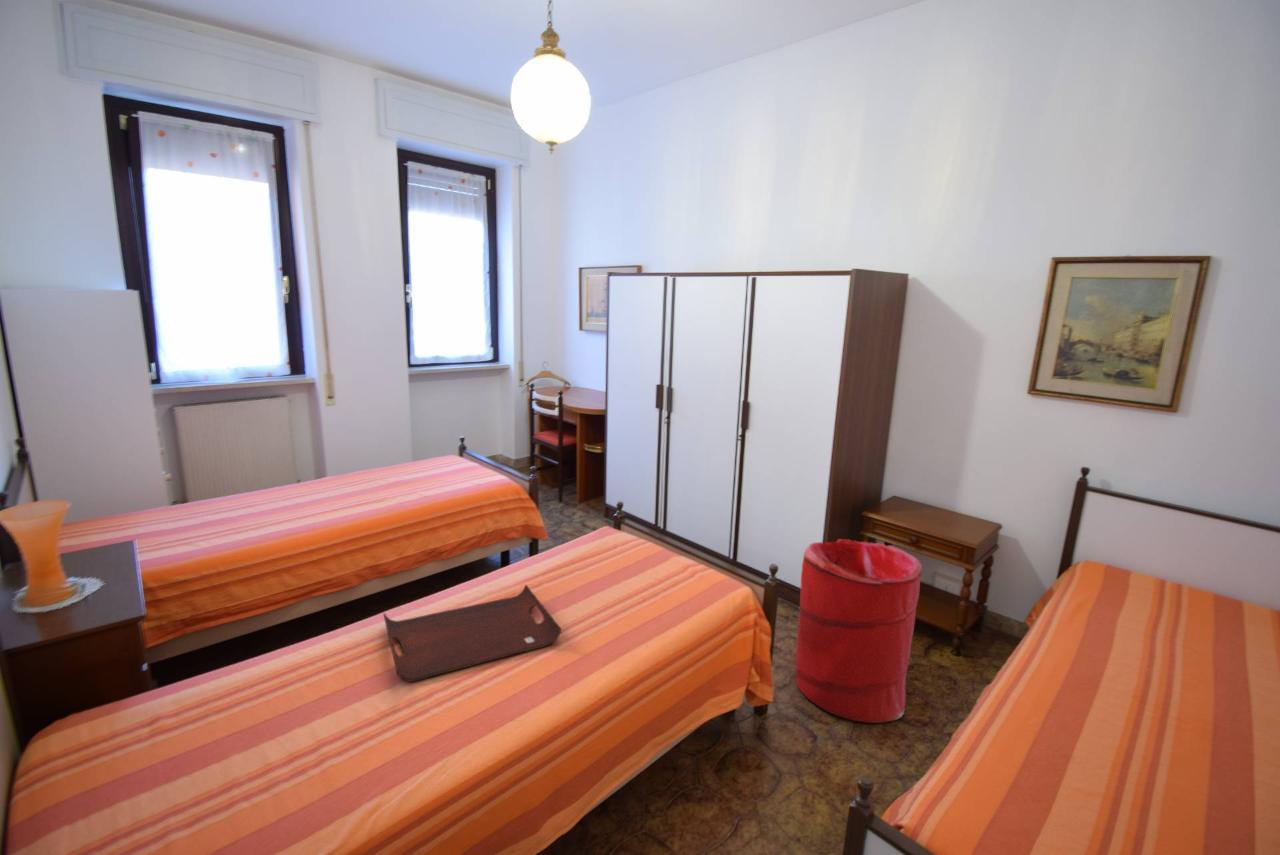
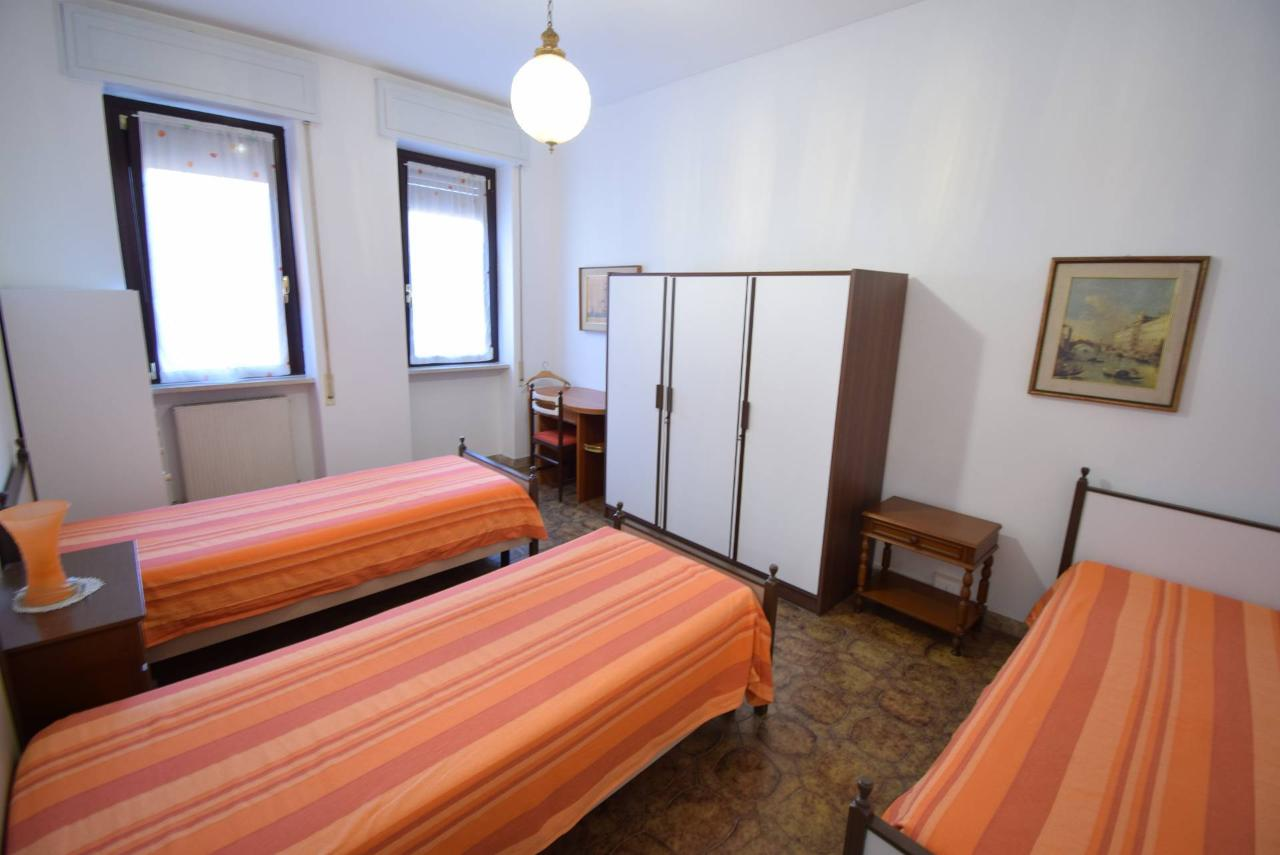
- serving tray (471, 627)
- laundry hamper (853, 619)
